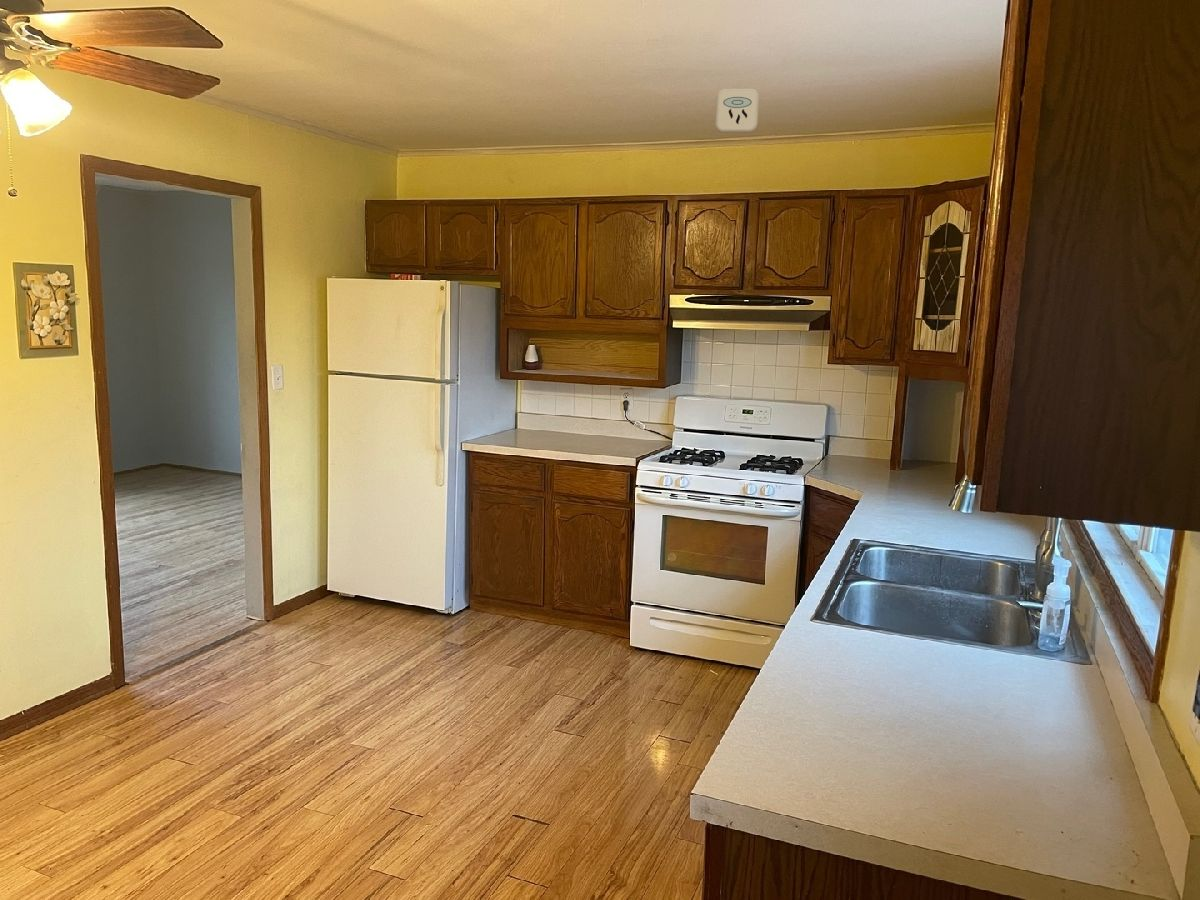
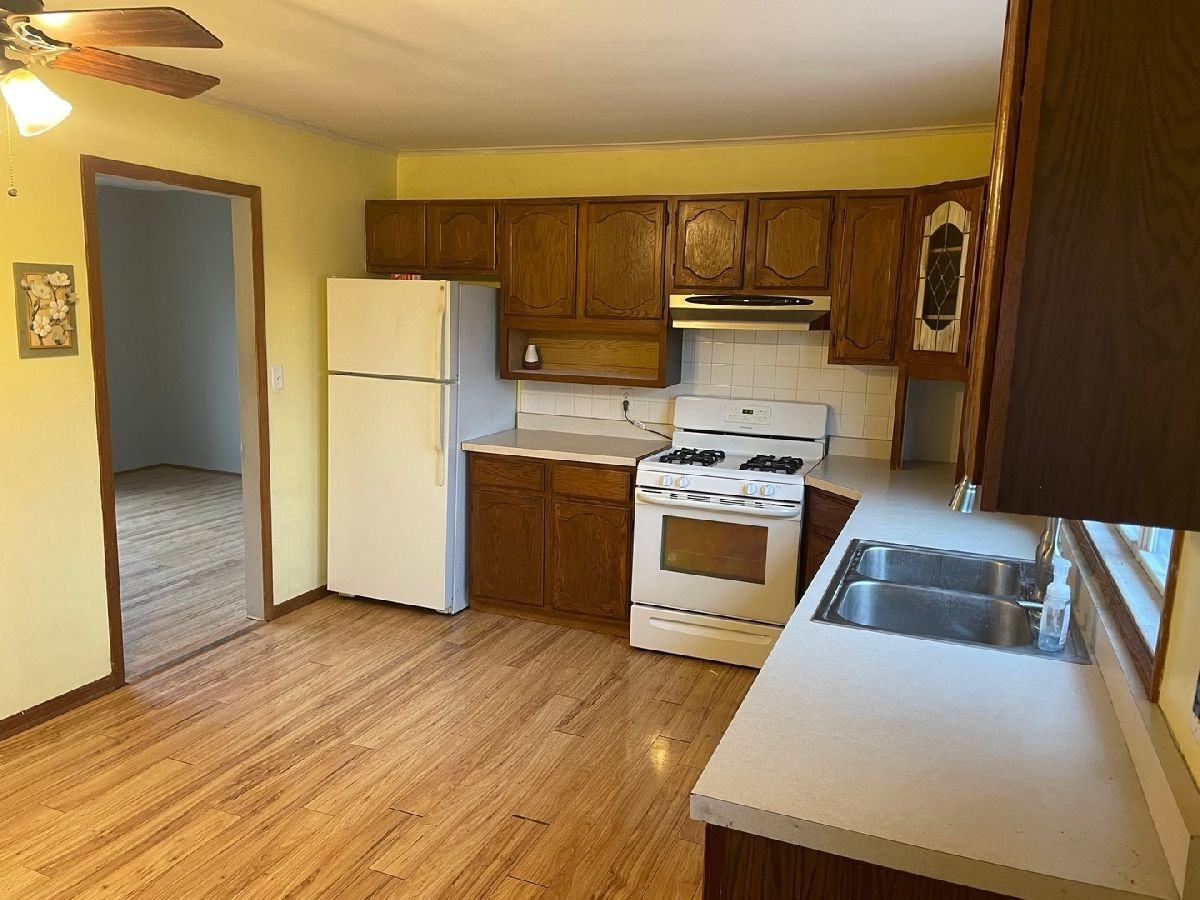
- smoke detector (737, 111)
